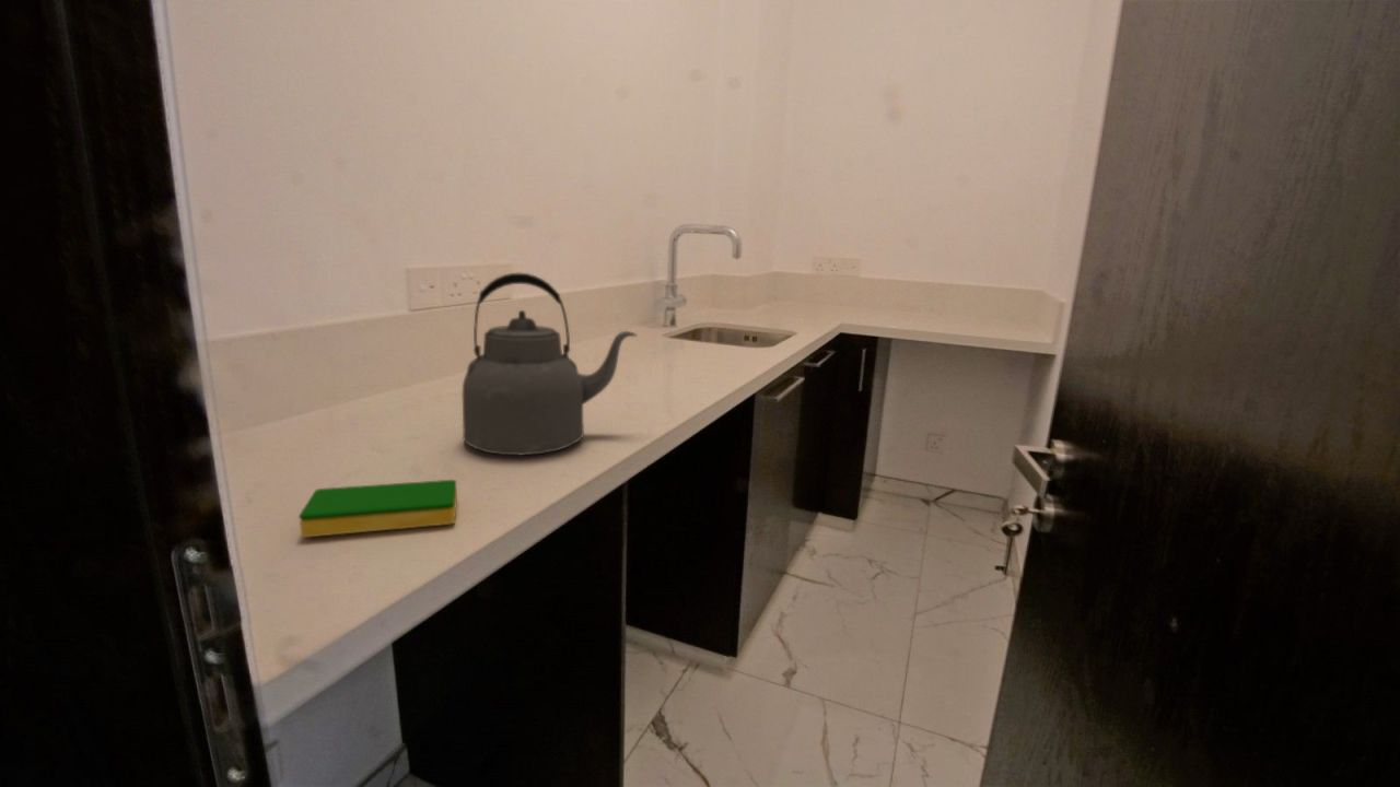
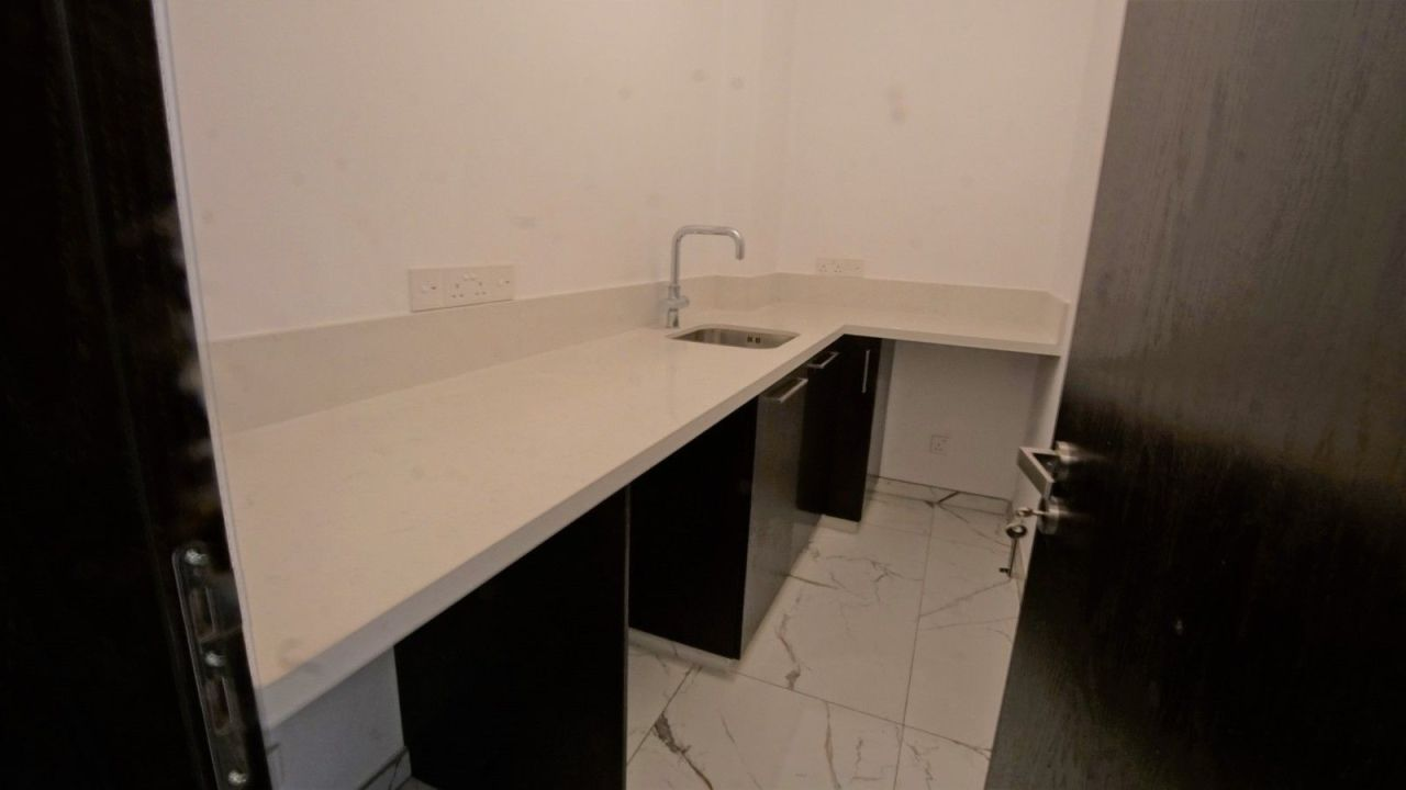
- dish sponge (384, 506)
- kettle (551, 357)
